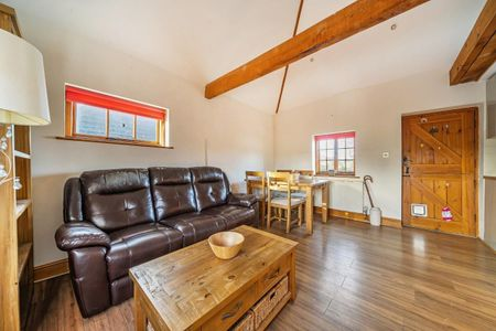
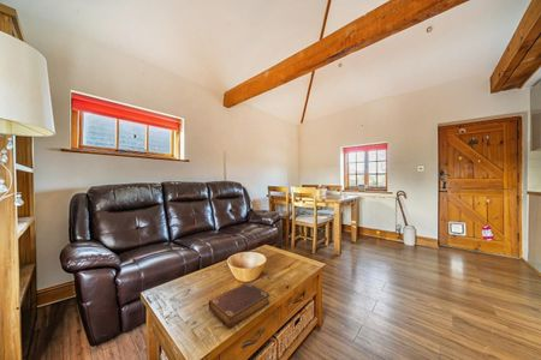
+ book (239, 300)
